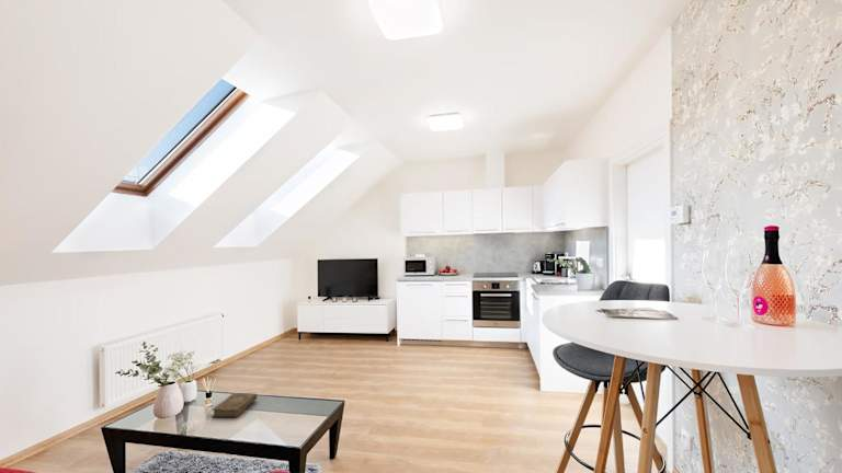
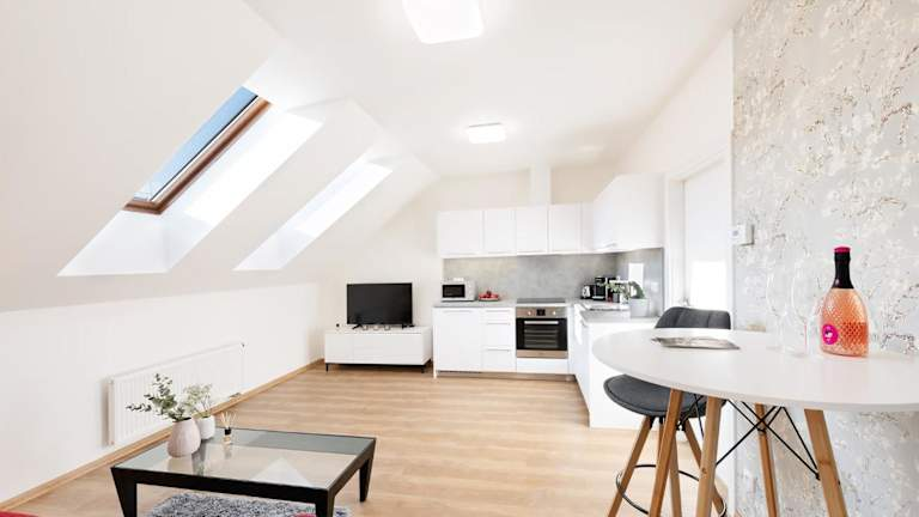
- book (235, 404)
